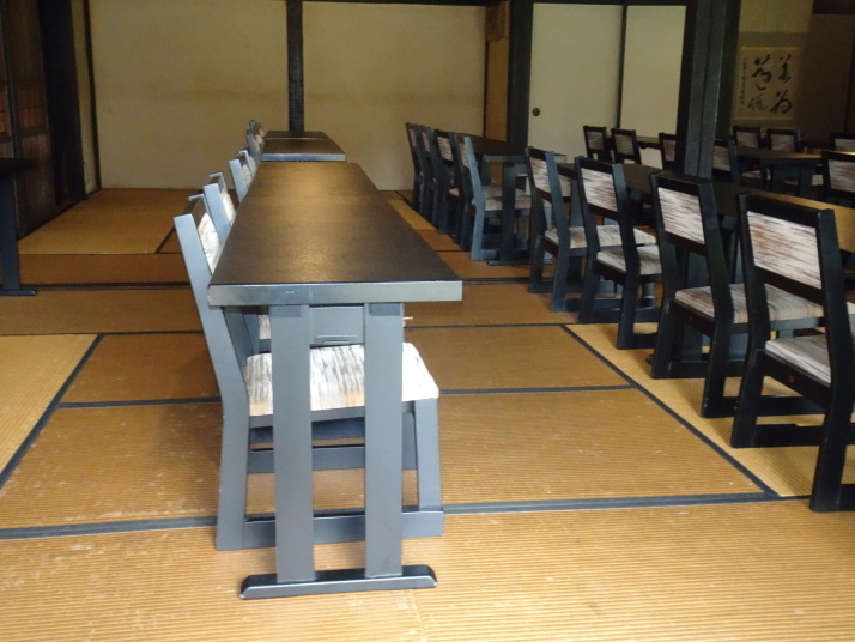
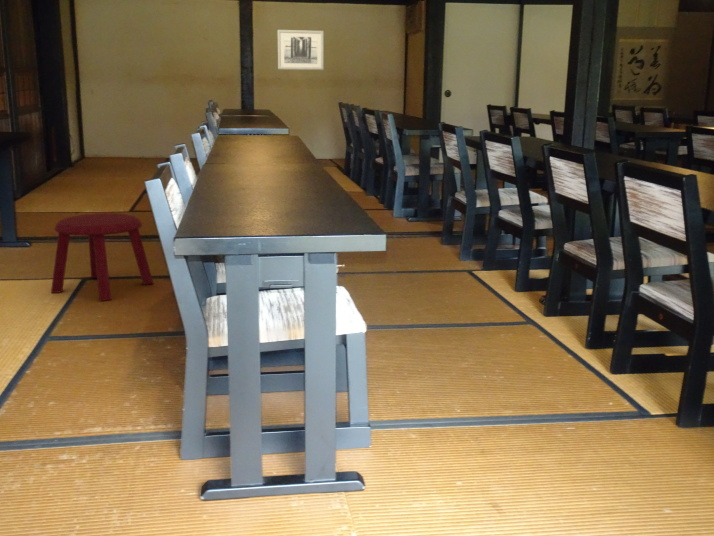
+ wall art (300, 50)
+ stool (100, 253)
